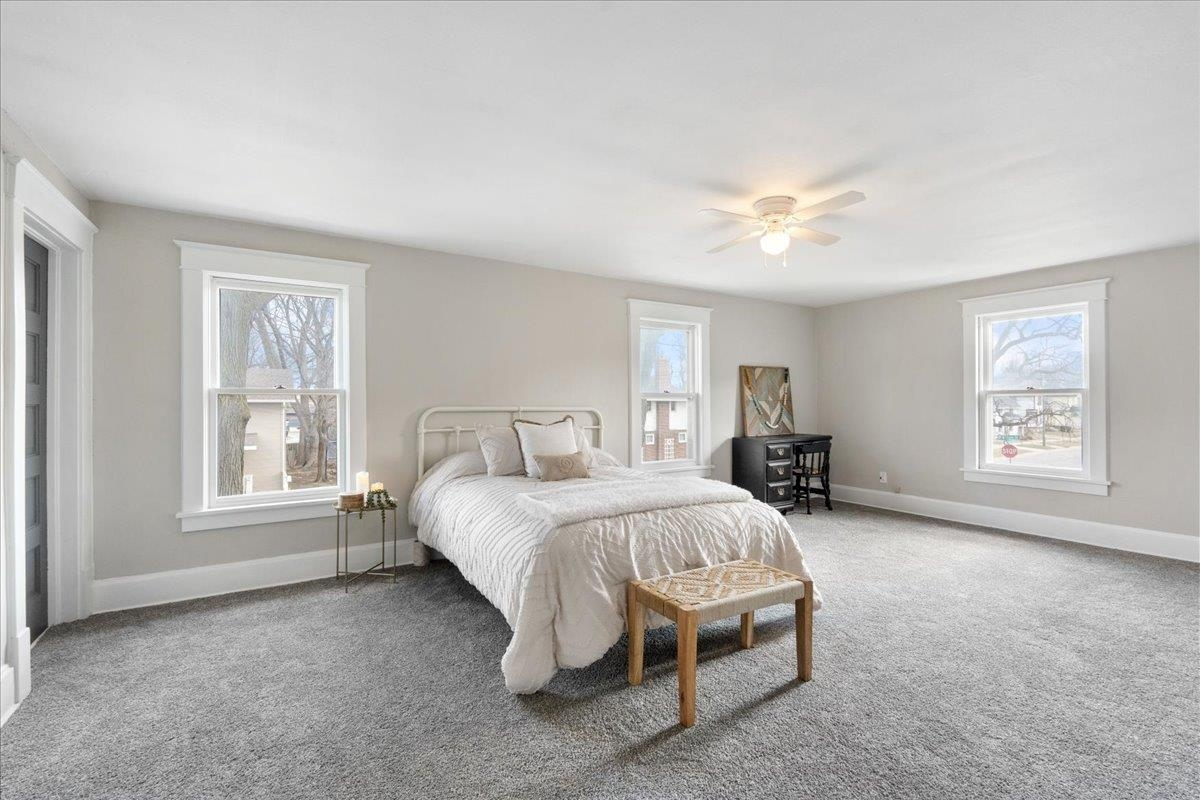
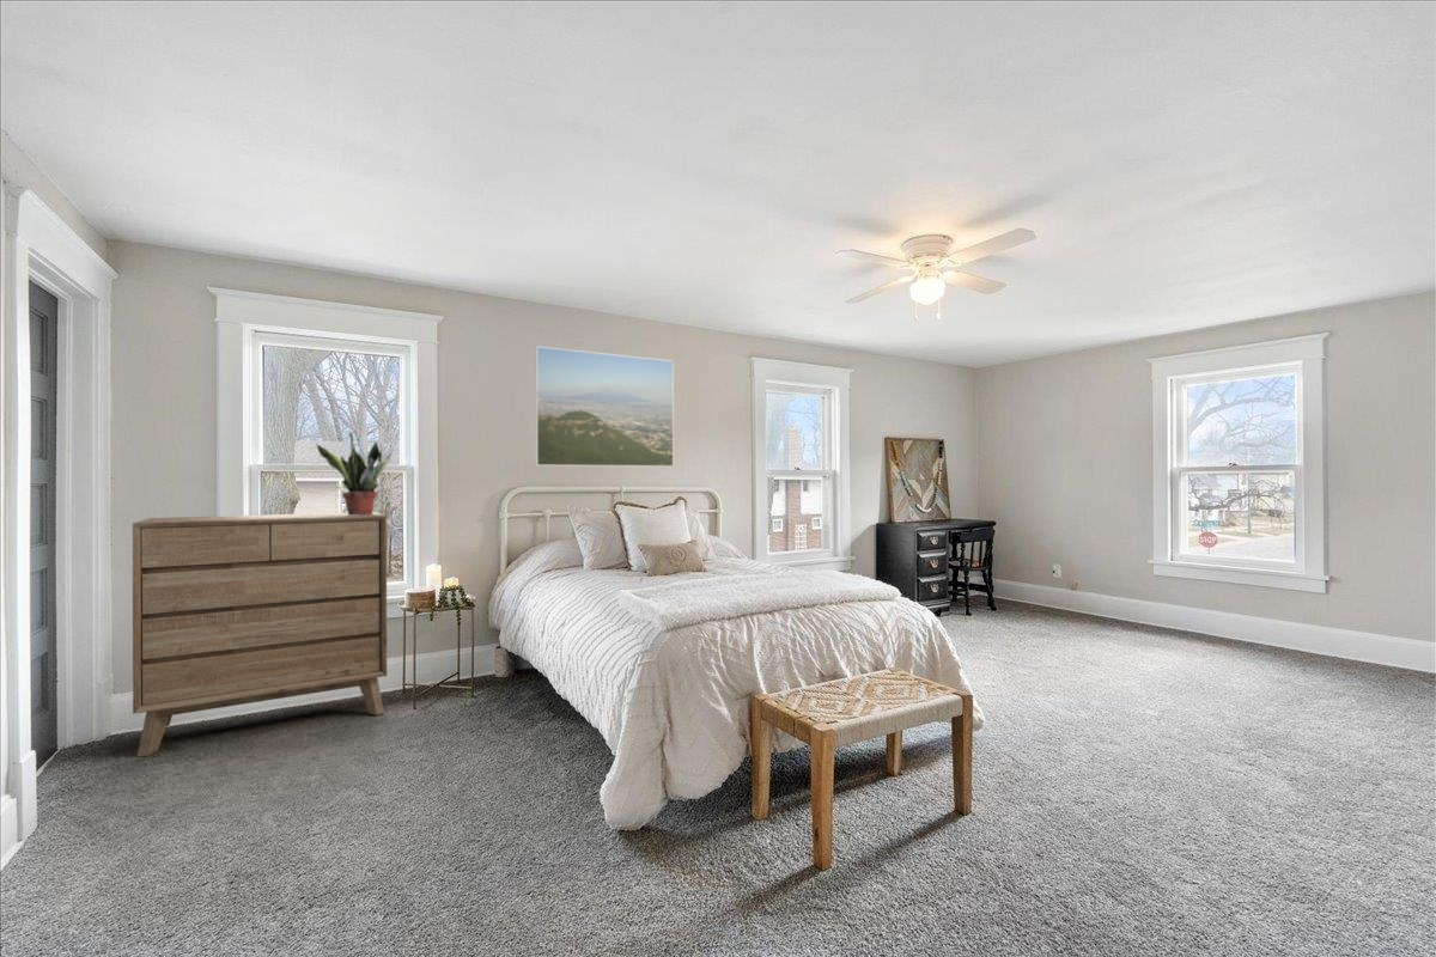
+ potted plant (354, 471)
+ dresser (270, 617)
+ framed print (608, 409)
